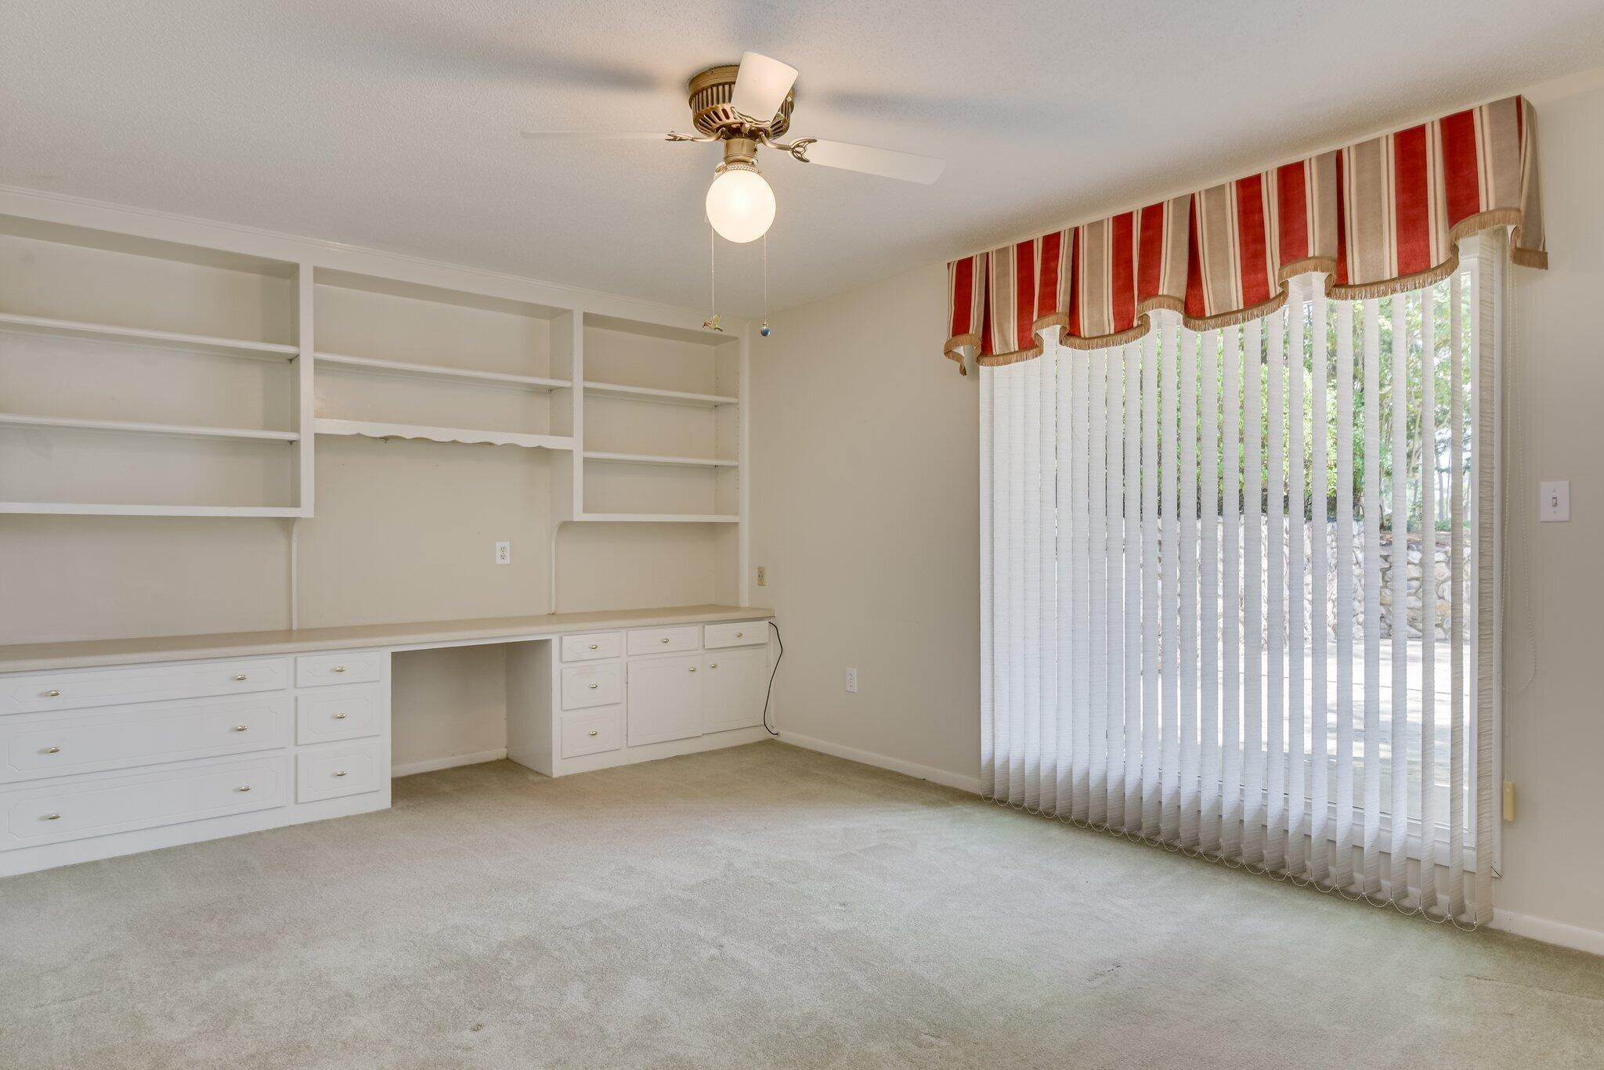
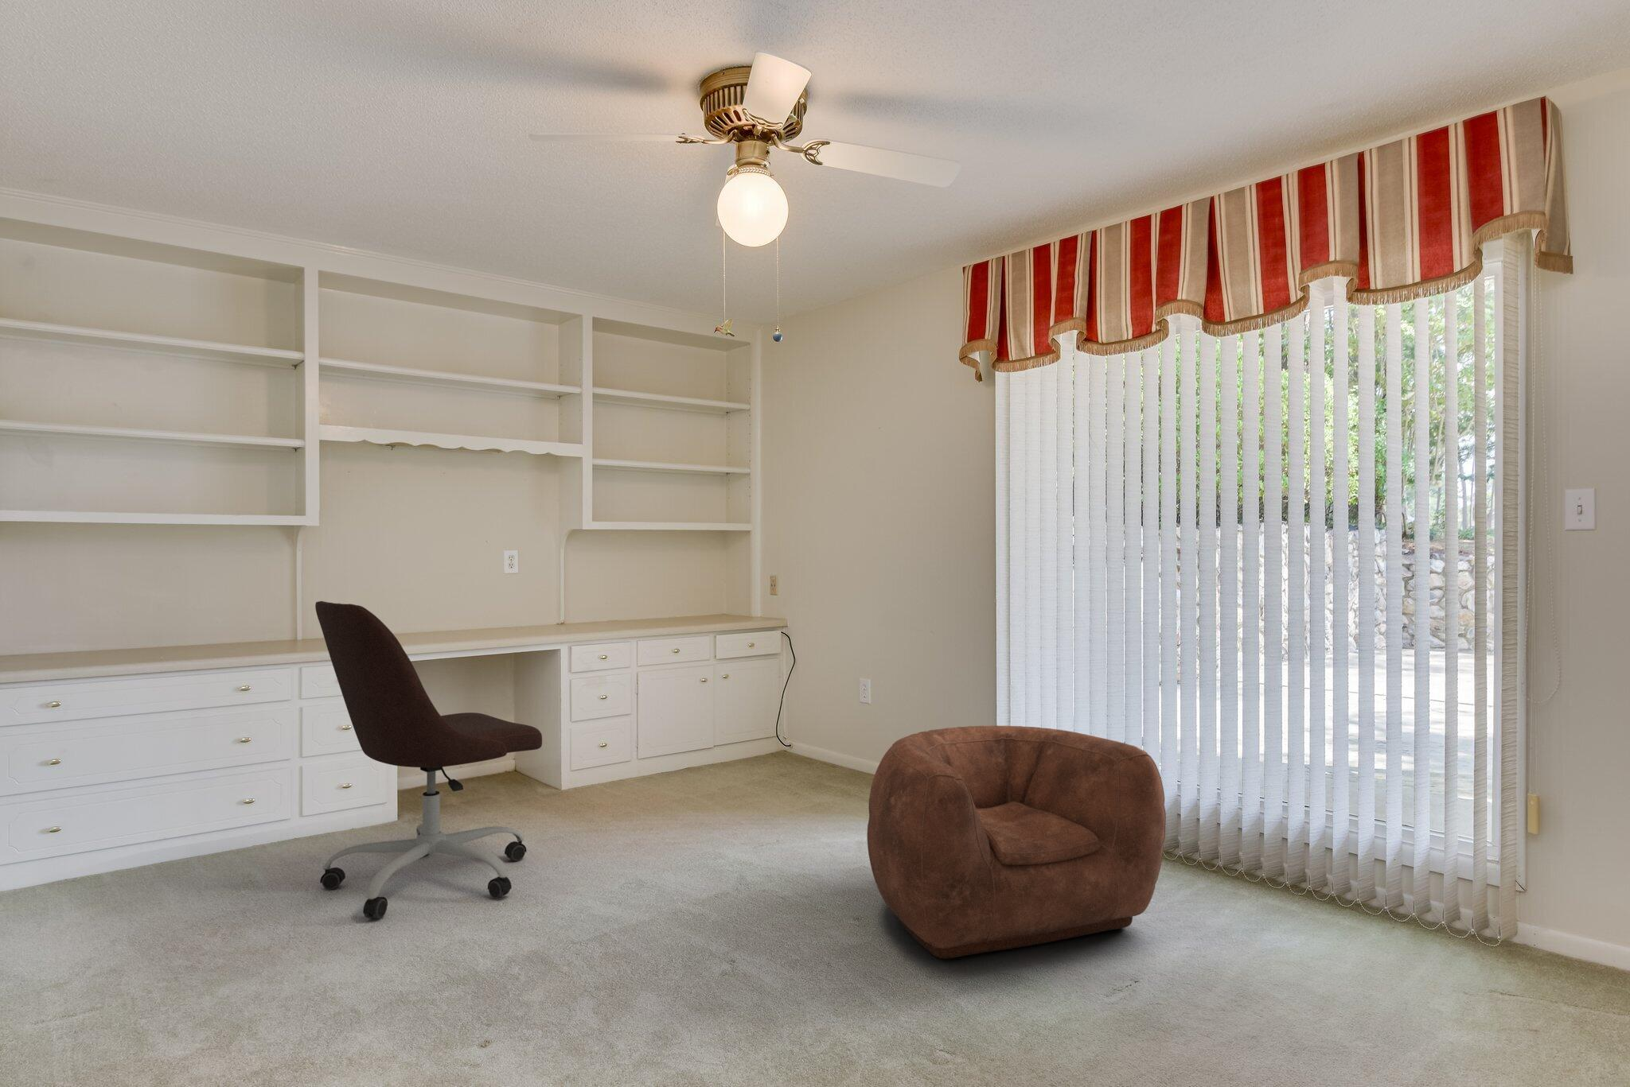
+ armchair (995, 827)
+ office chair (431, 740)
